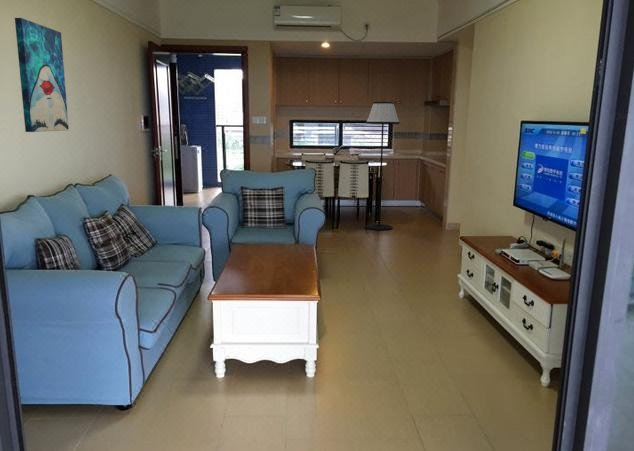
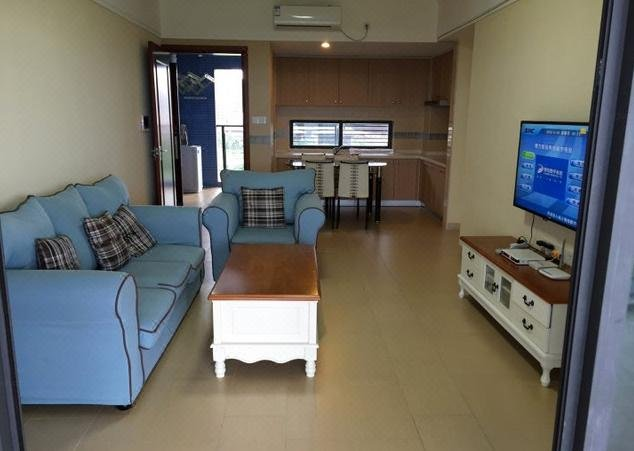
- wall art (44, 79)
- floor lamp (381, 166)
